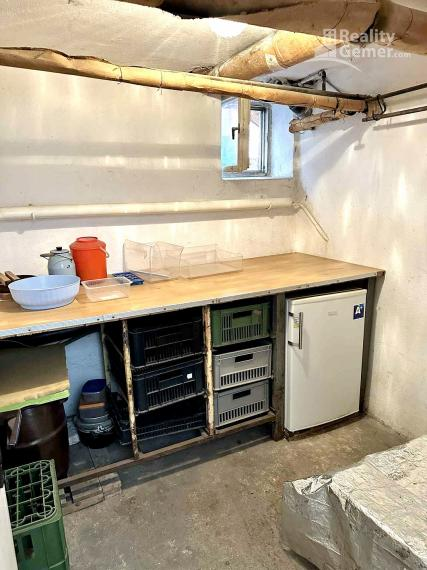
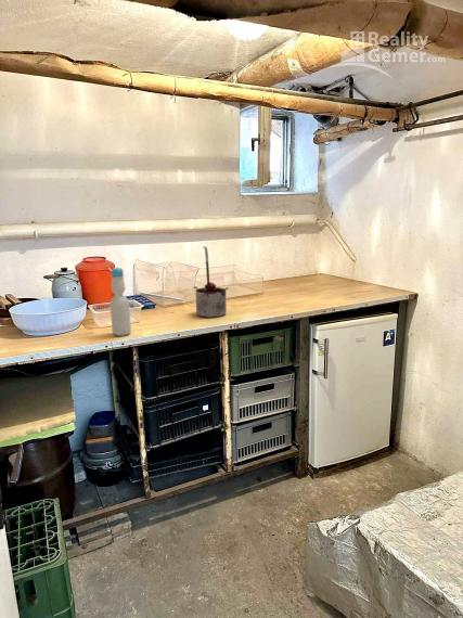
+ bottle (119, 300)
+ paint can (208, 280)
